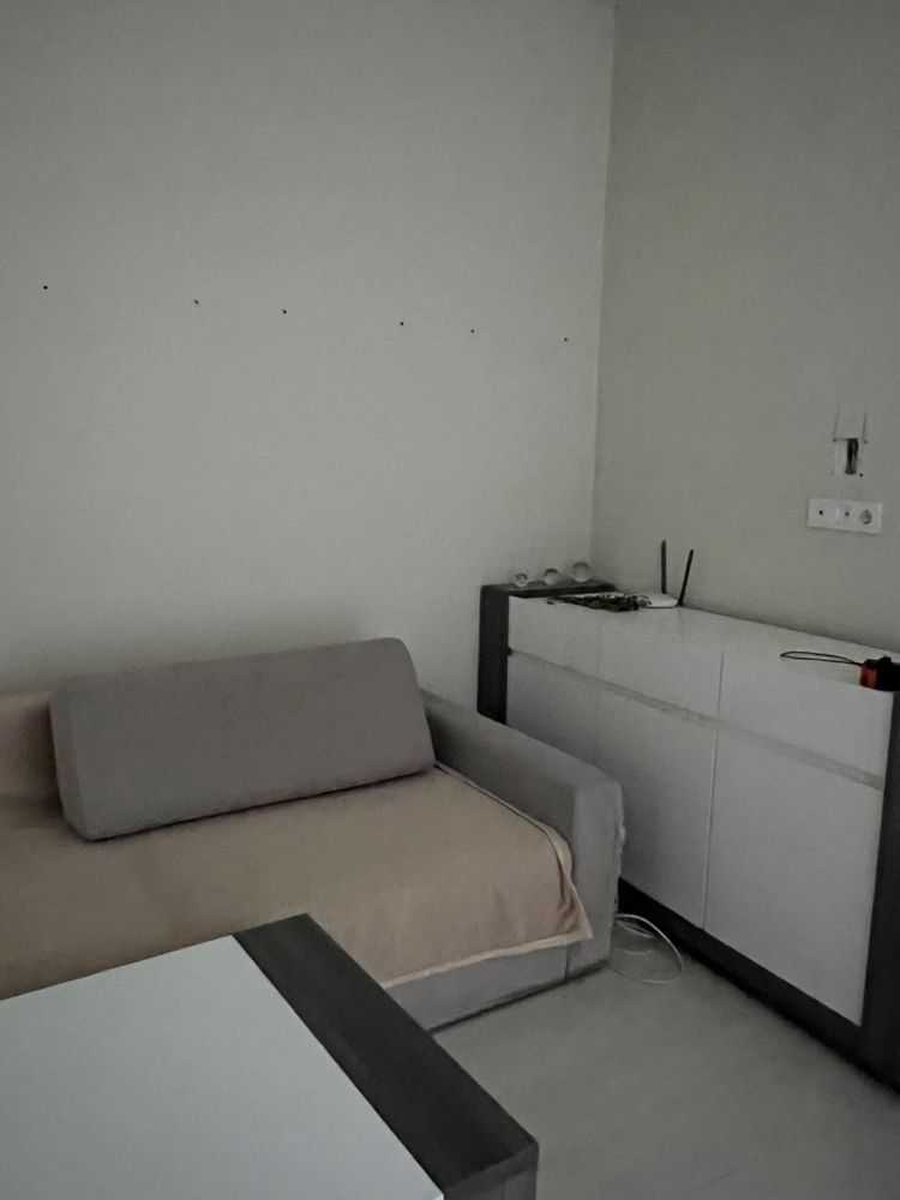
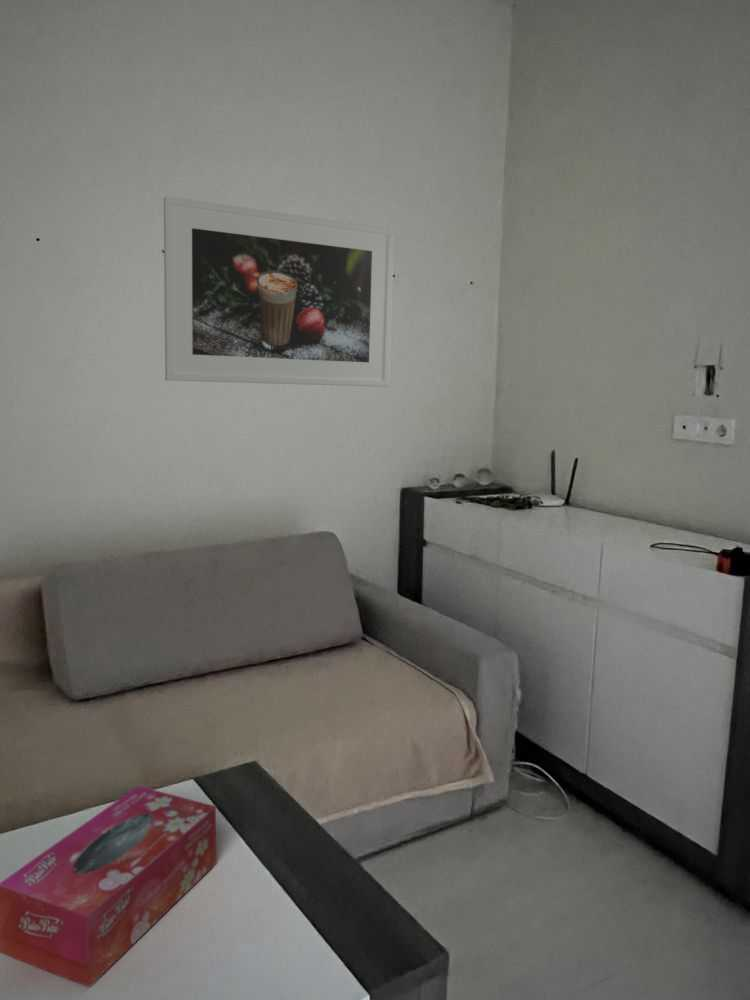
+ tissue box (116, 873)
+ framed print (286, 300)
